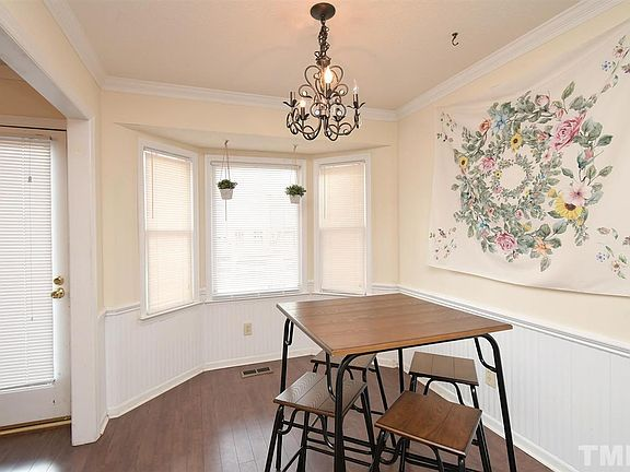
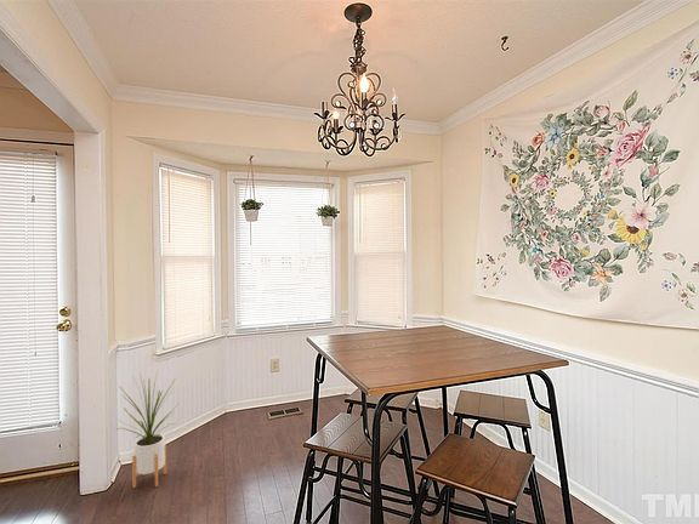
+ house plant (148, 428)
